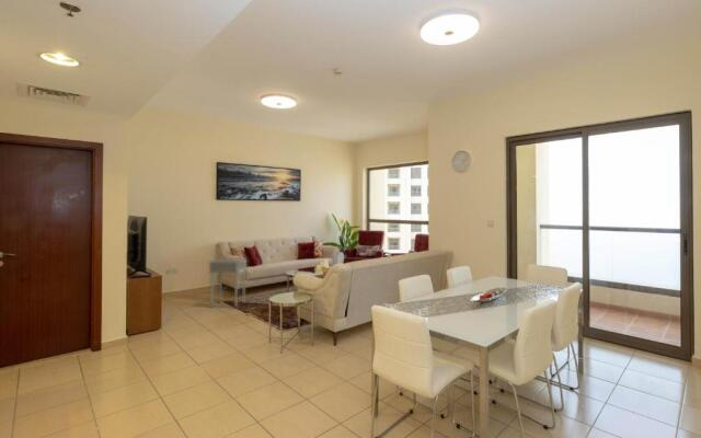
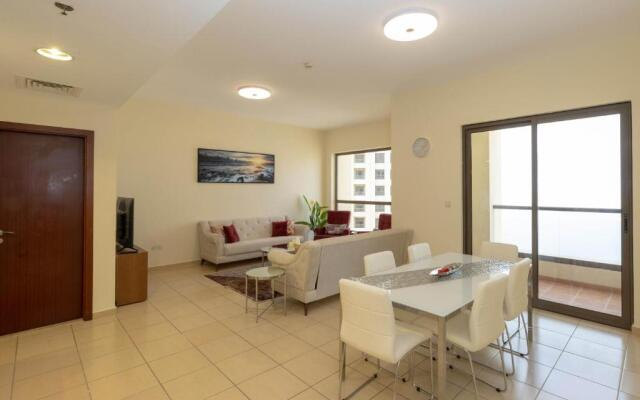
- side table (234, 283)
